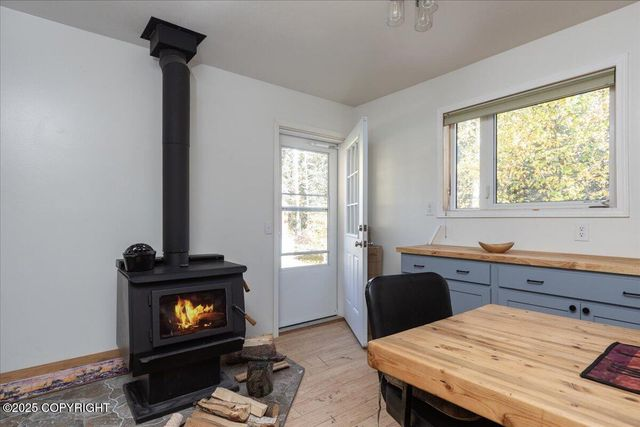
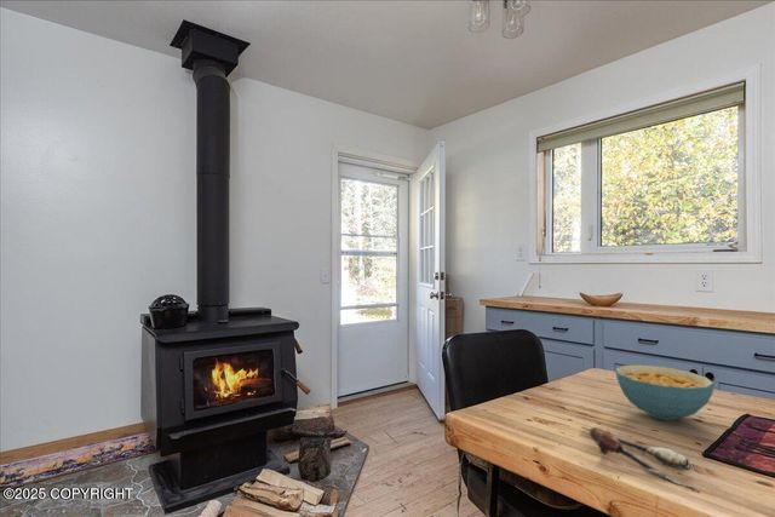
+ cereal bowl (661, 395)
+ spoon (628, 443)
